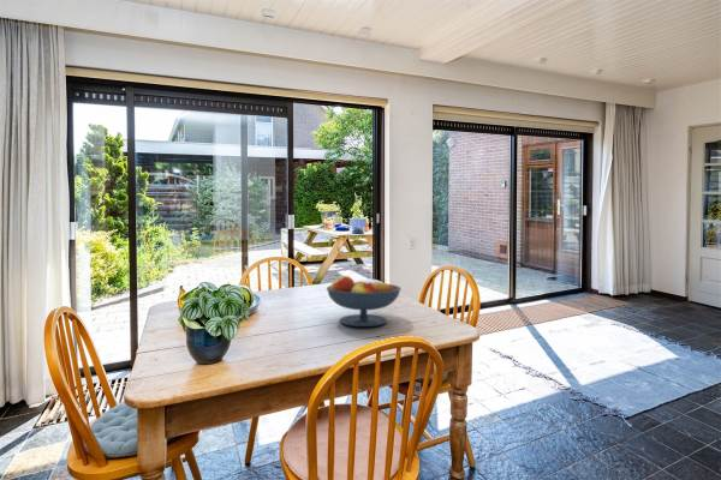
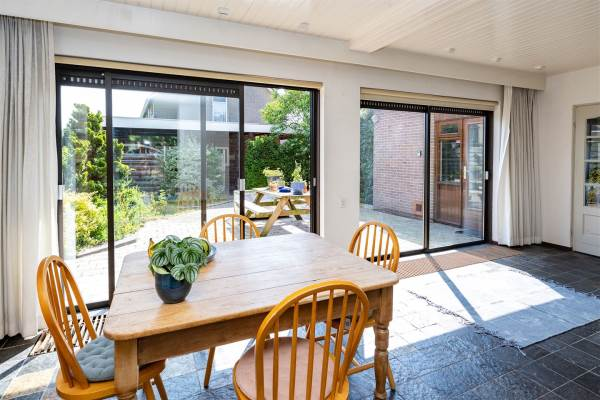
- fruit bowl (363, 298)
